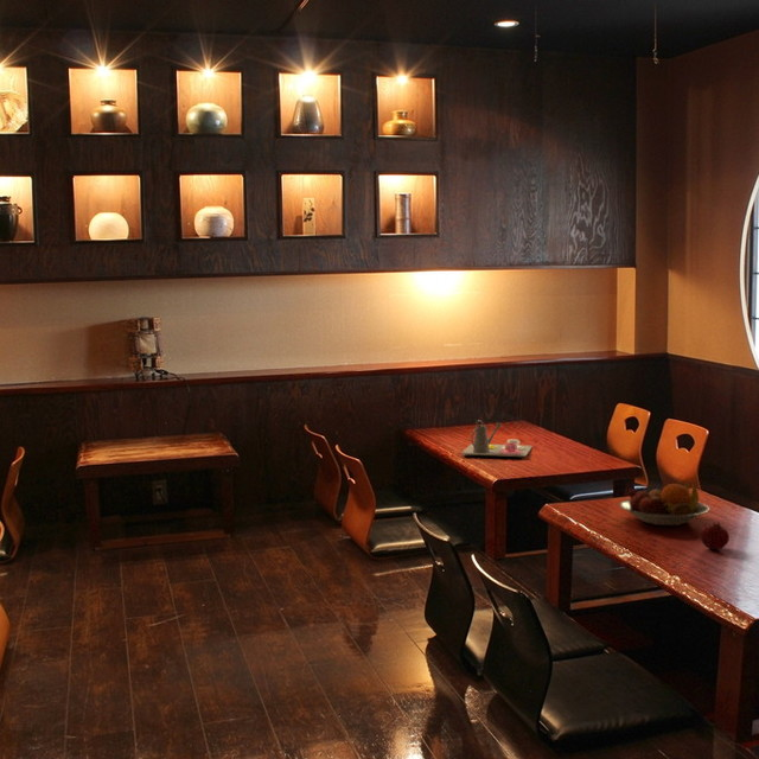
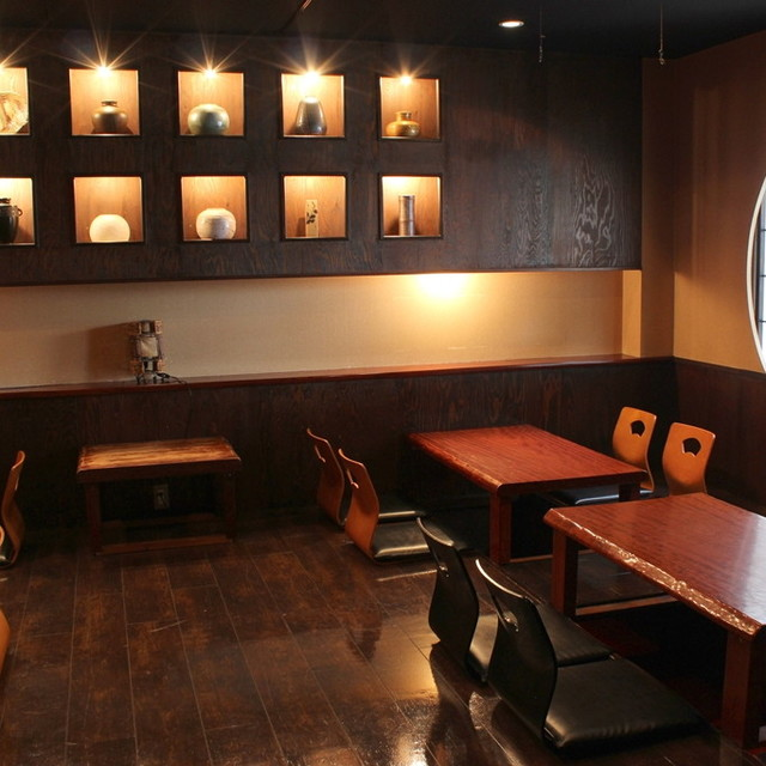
- fruit (714, 535)
- tea set (493, 434)
- fruit bowl (663, 502)
